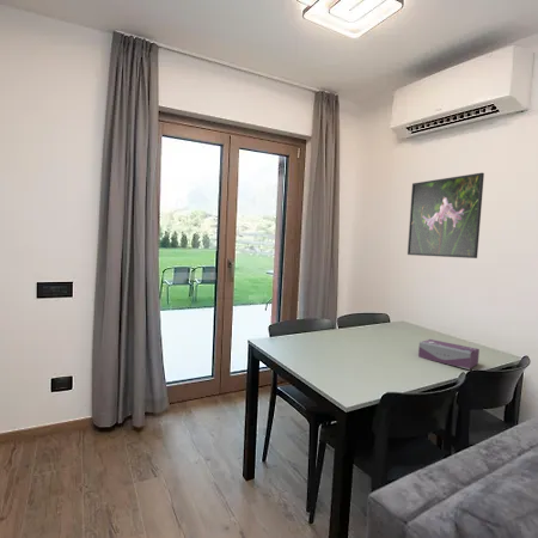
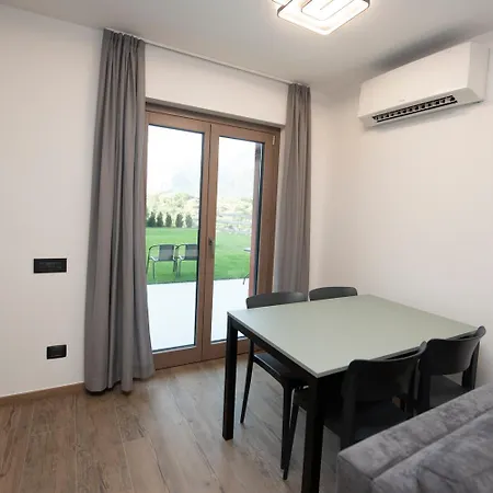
- tissue box (448, 351)
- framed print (441, 218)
